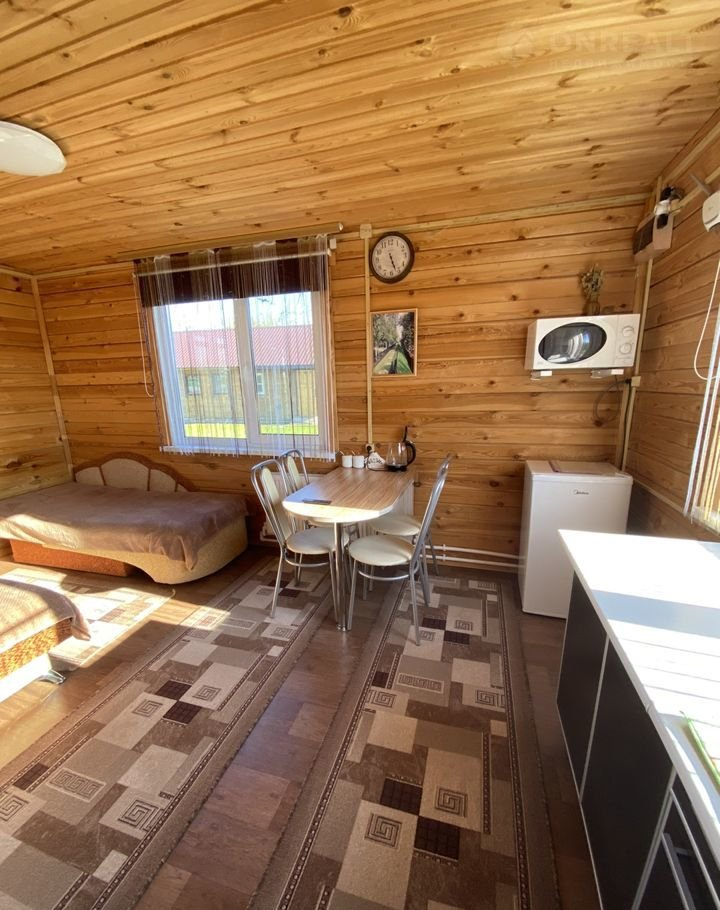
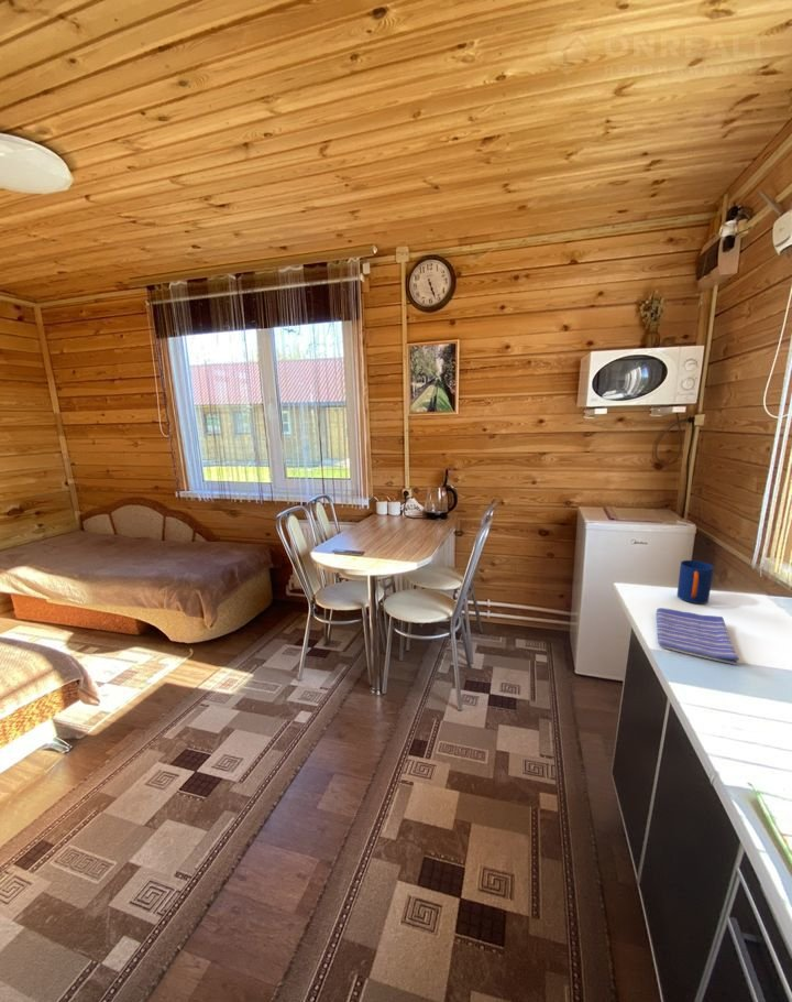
+ mug (694, 584)
+ dish towel (693, 631)
